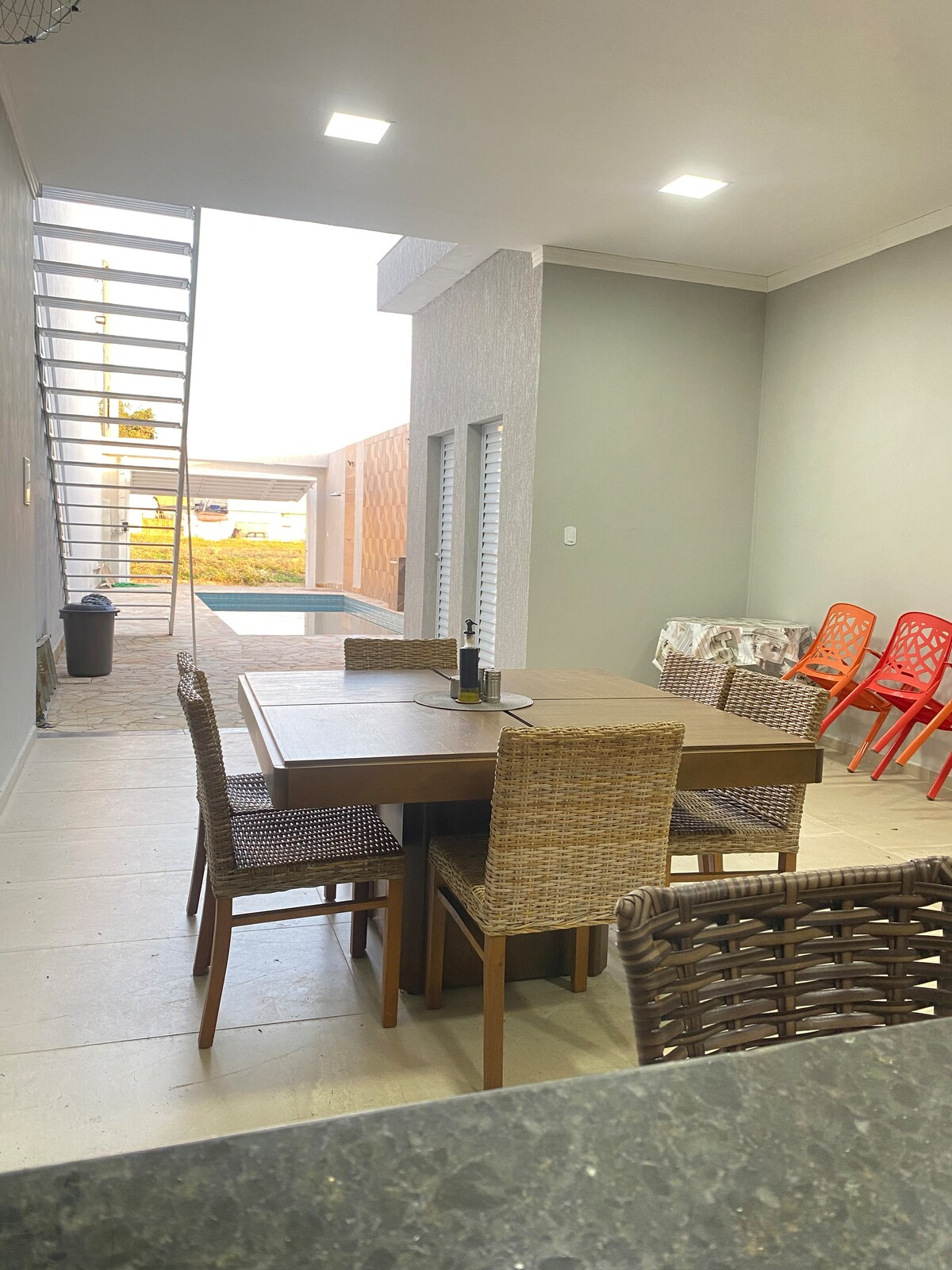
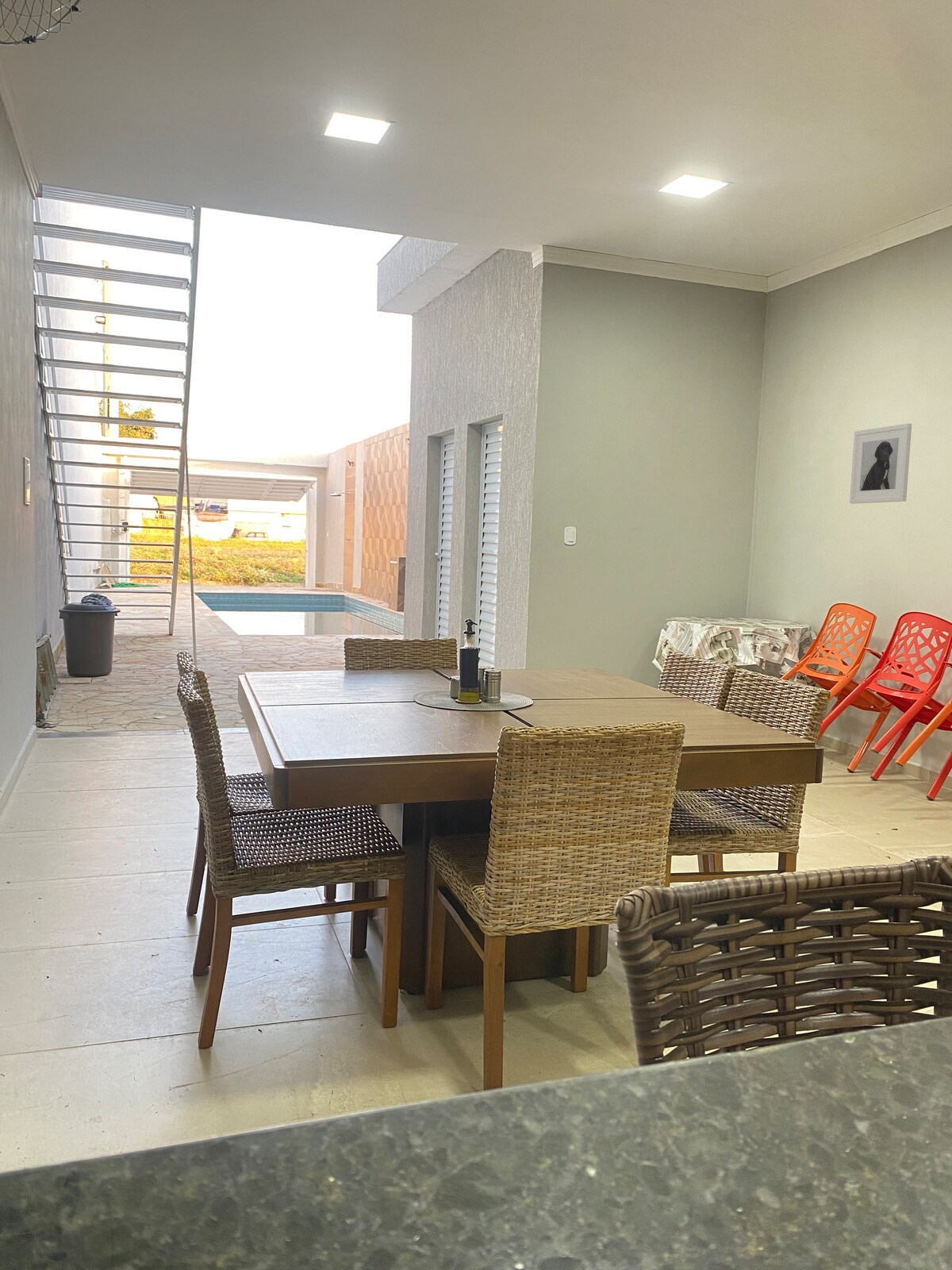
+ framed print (879, 464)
